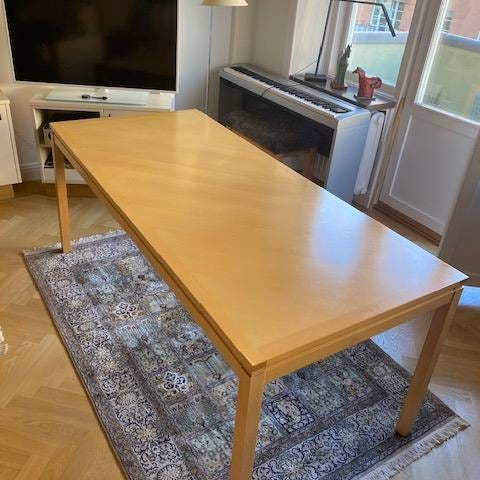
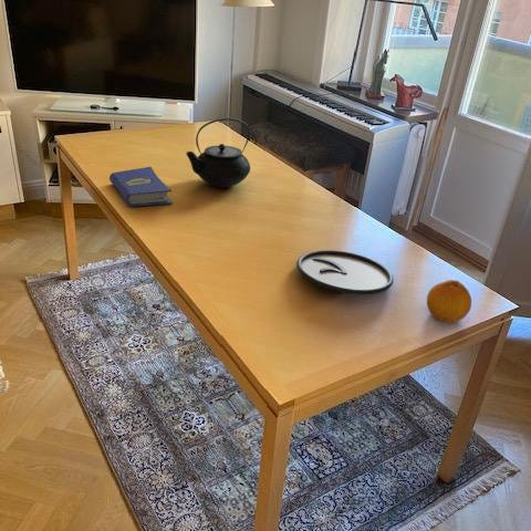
+ plate (344, 270)
+ fruit (449, 299)
+ teapot (218, 153)
+ hardcover book (139, 186)
